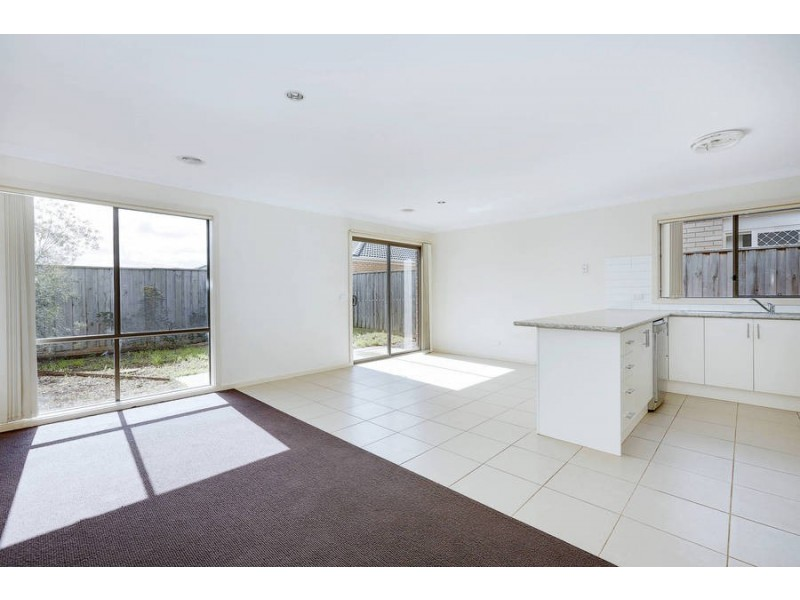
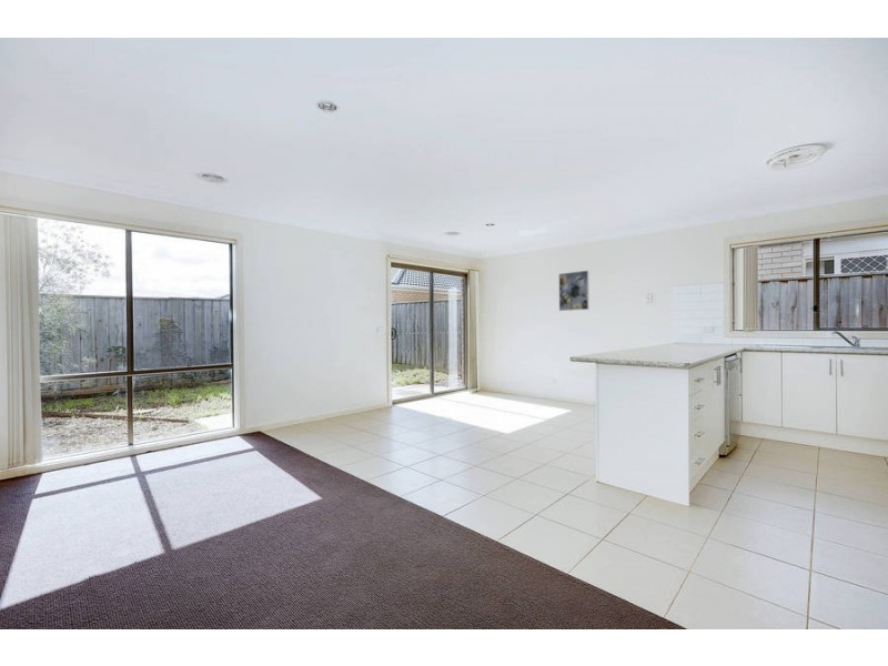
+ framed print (573, 291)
